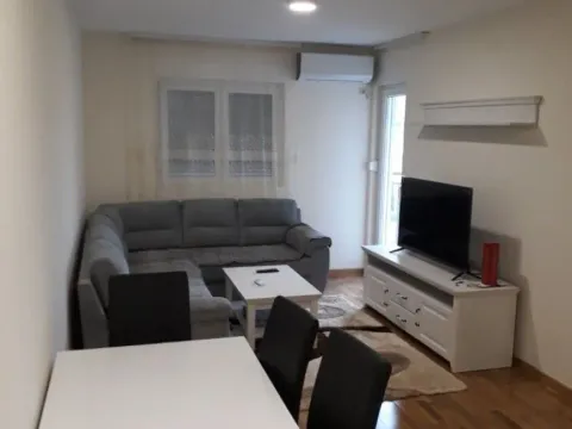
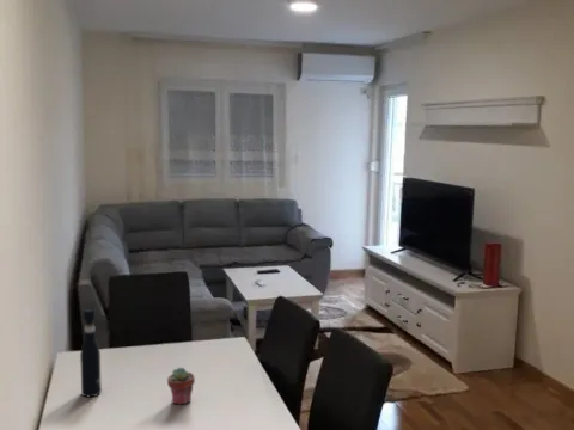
+ pepper grinder (90, 351)
+ potted succulent (181, 383)
